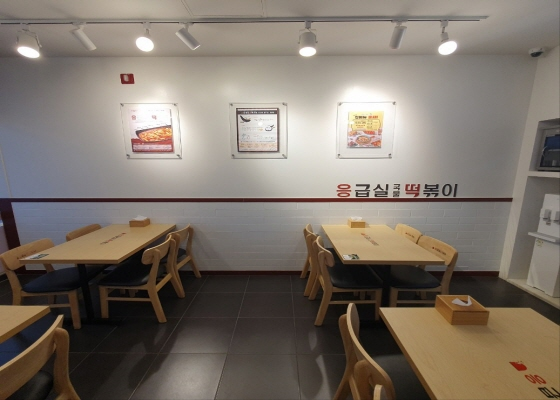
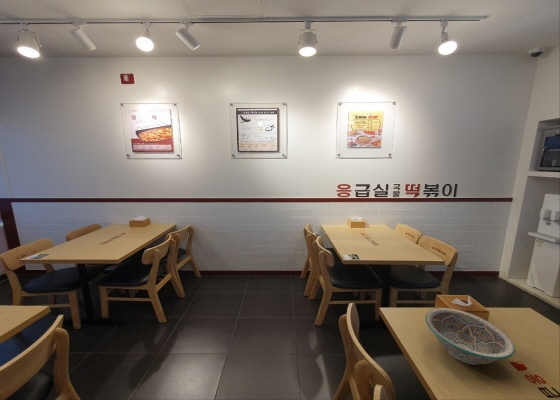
+ bowl (464, 340)
